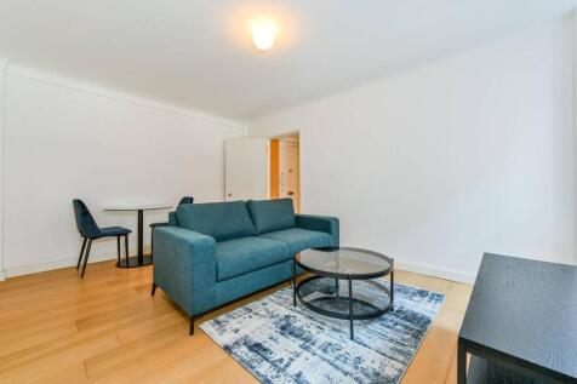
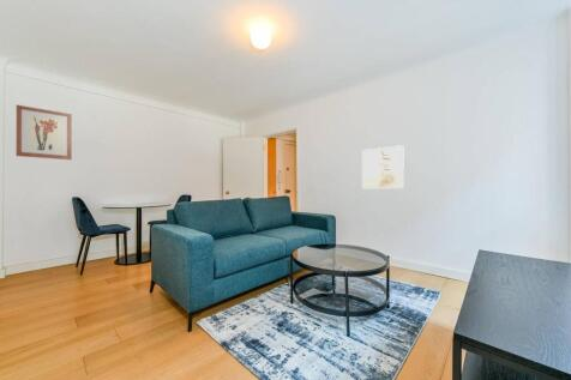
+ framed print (381, 168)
+ wall art (44, 133)
